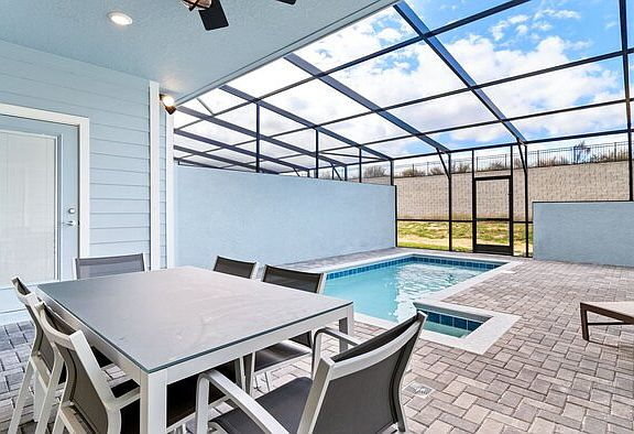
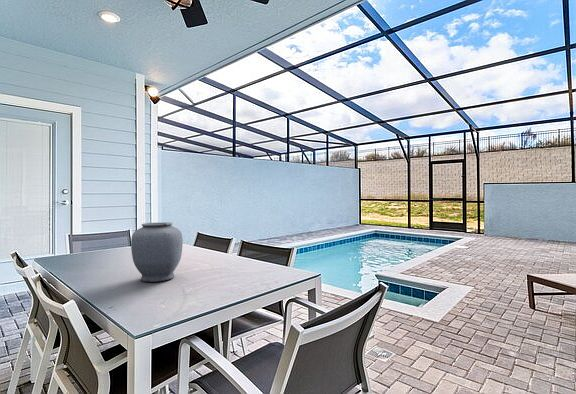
+ vase (157, 250)
